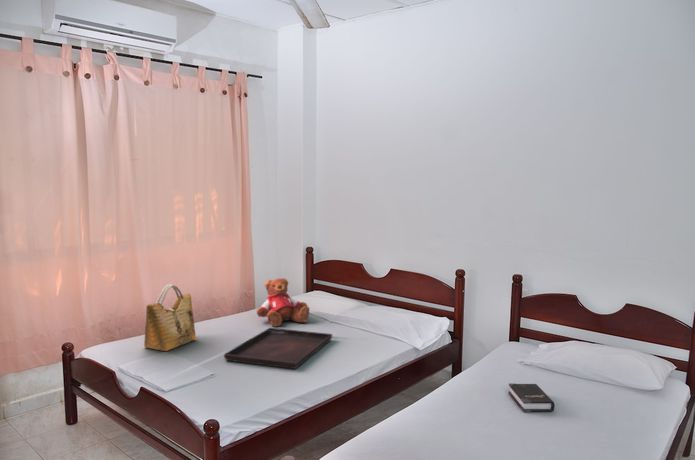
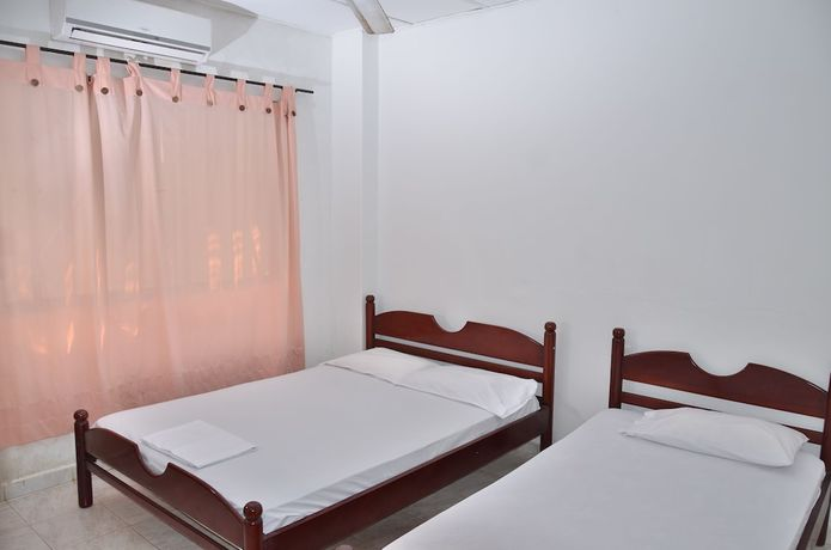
- grocery bag (169, 314)
- serving tray (281, 346)
- hardback book (530, 397)
- teddy bear (283, 301)
